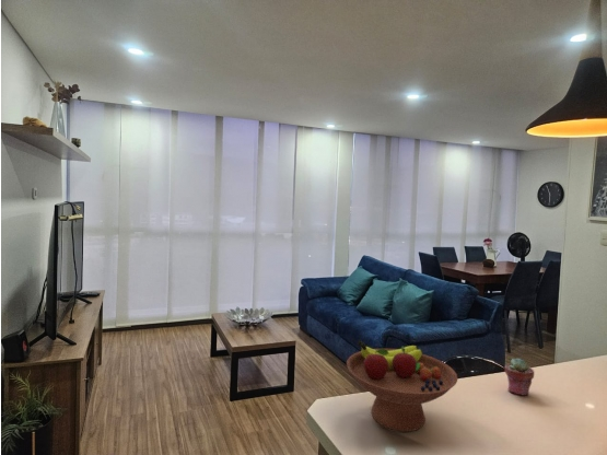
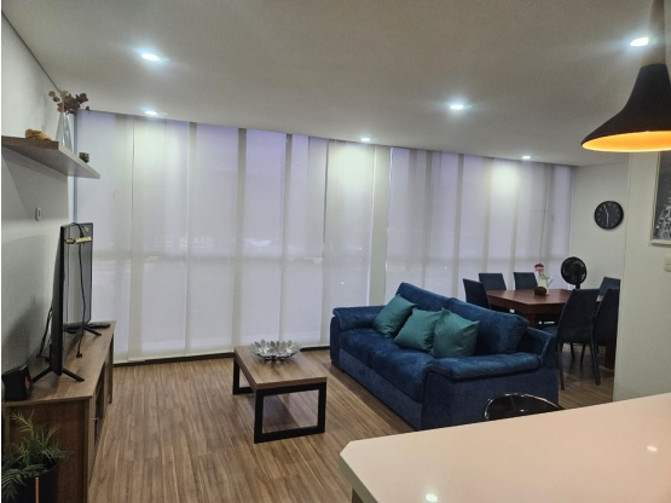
- fruit bowl (399, 383)
- potted succulent (518, 374)
